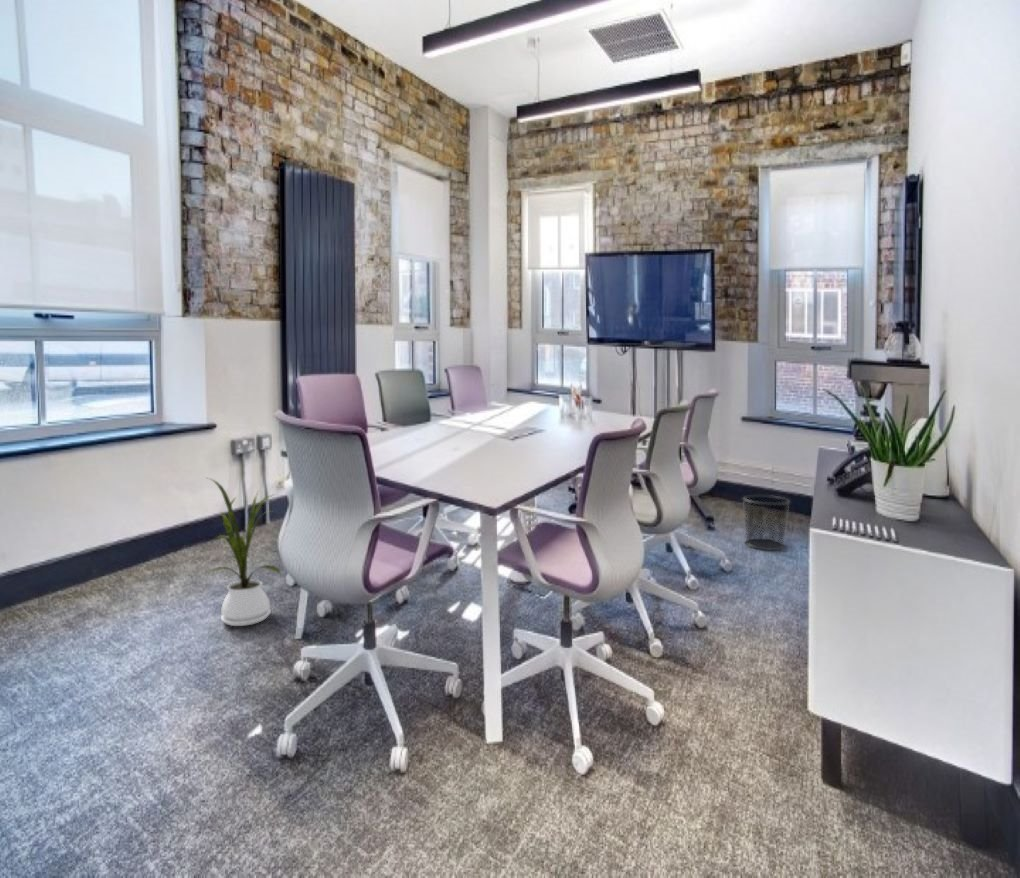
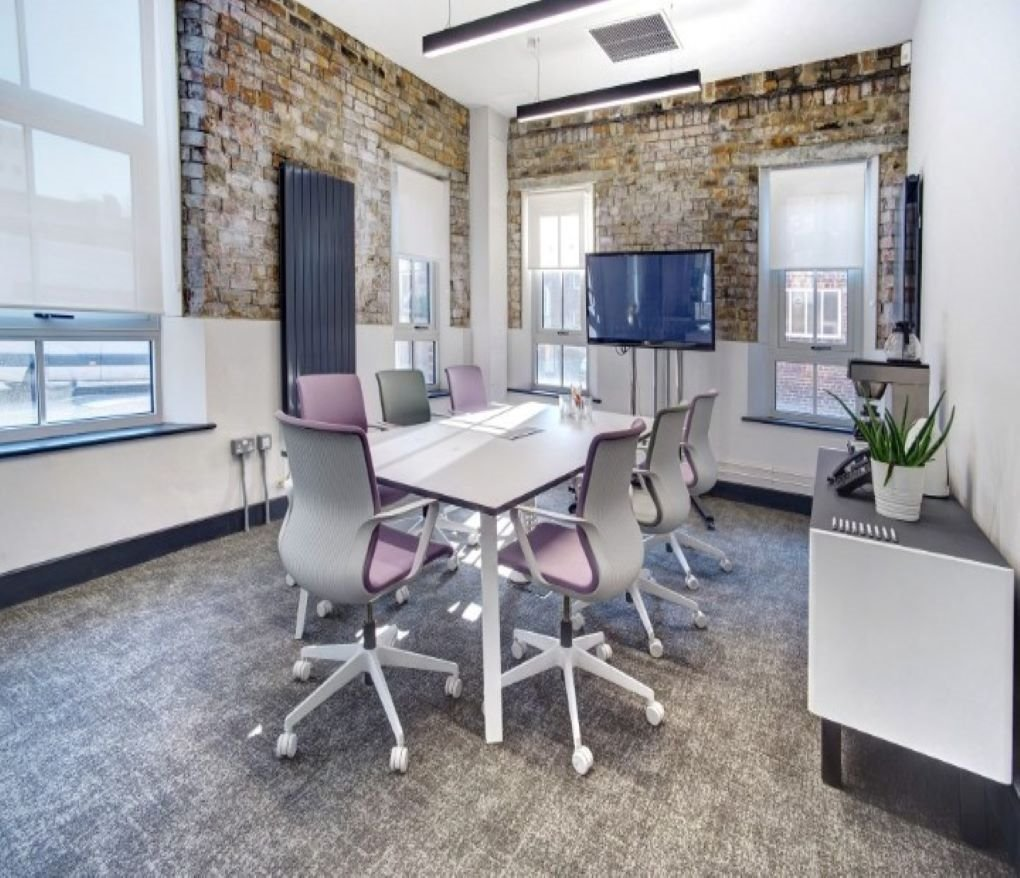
- house plant (240, 549)
- waste bin (765, 522)
